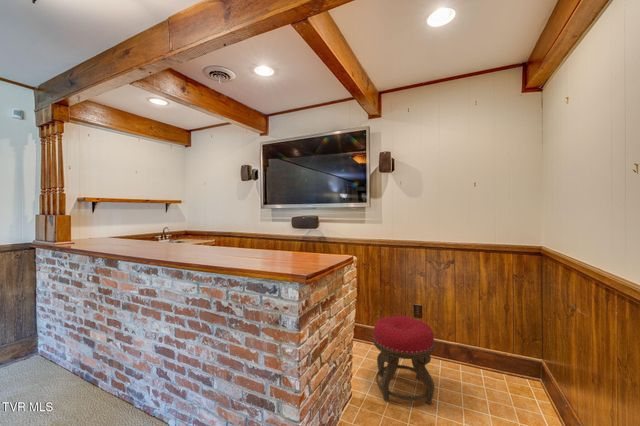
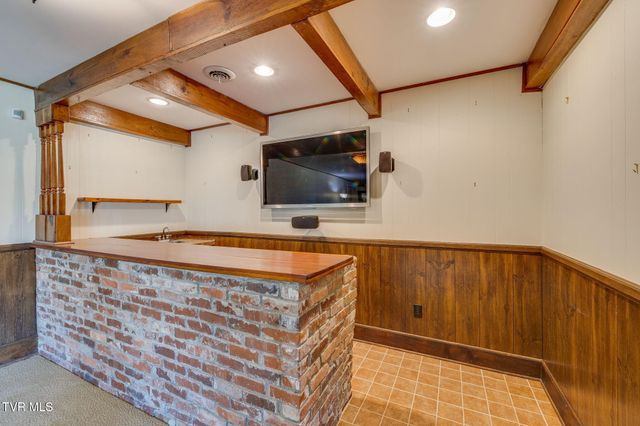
- stool (403, 356)
